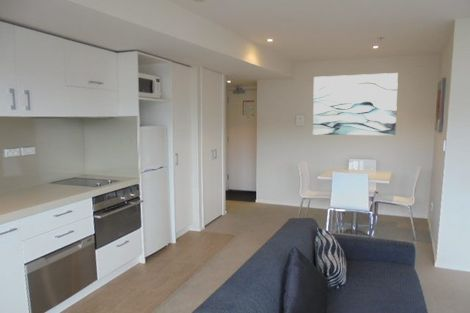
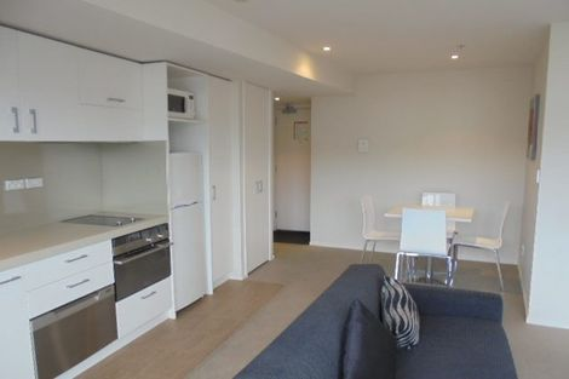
- wall art (353, 105)
